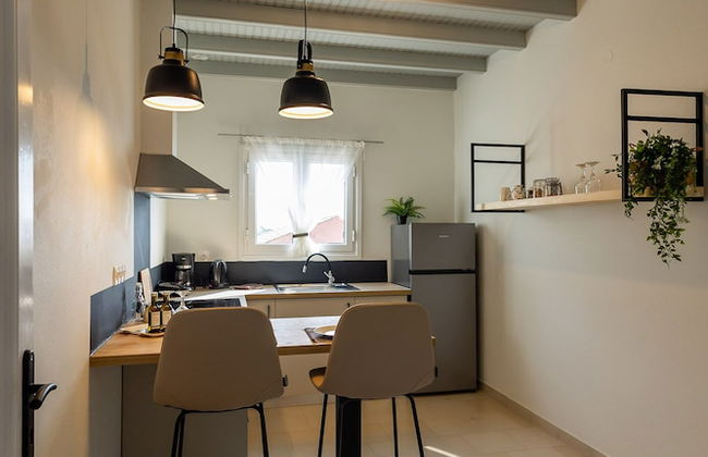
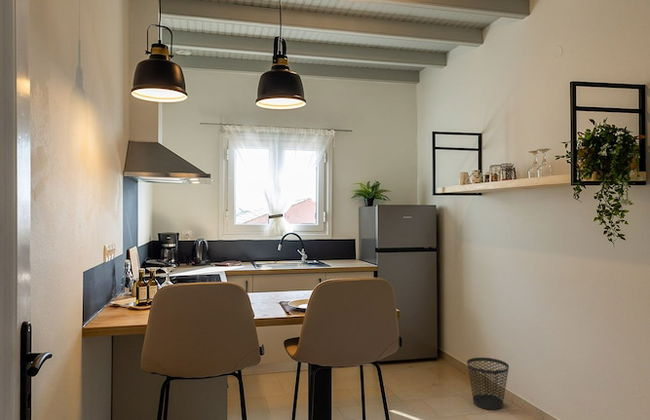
+ wastebasket (487, 383)
